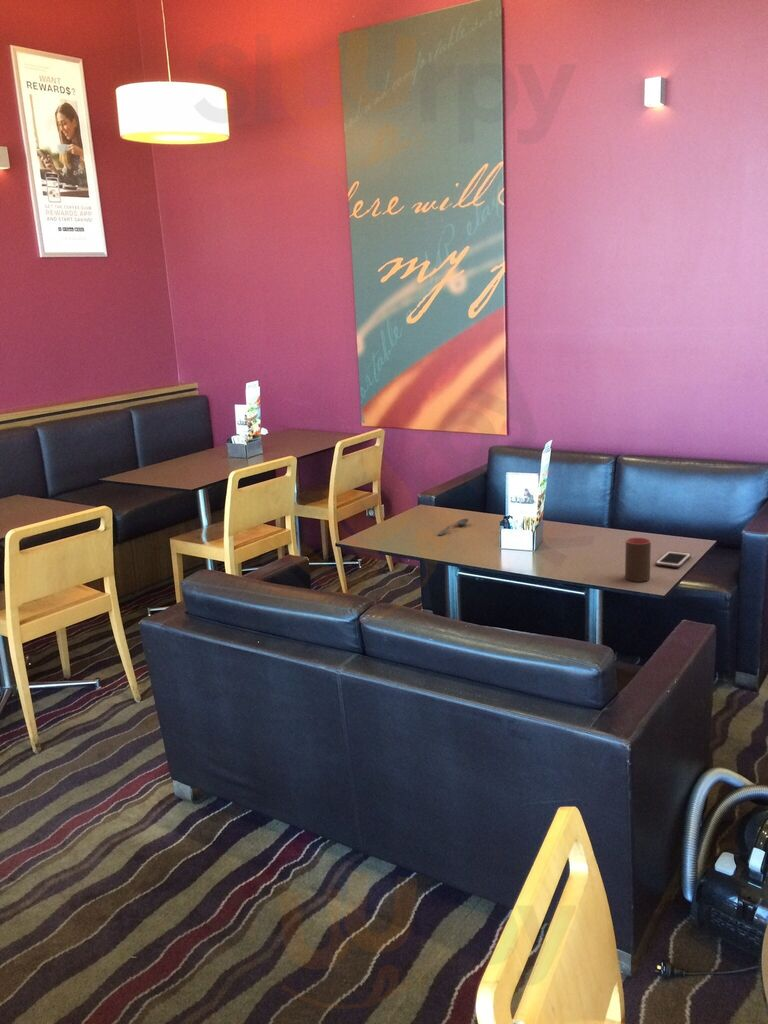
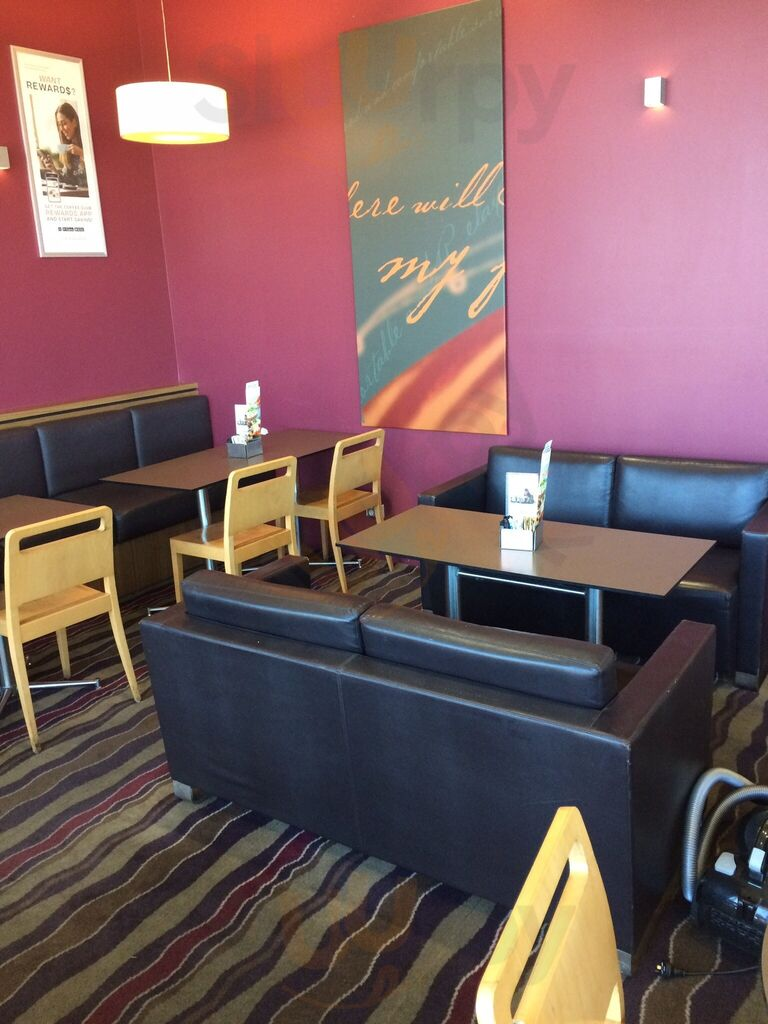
- cup (637, 559)
- cell phone (673, 559)
- soupspoon (452, 525)
